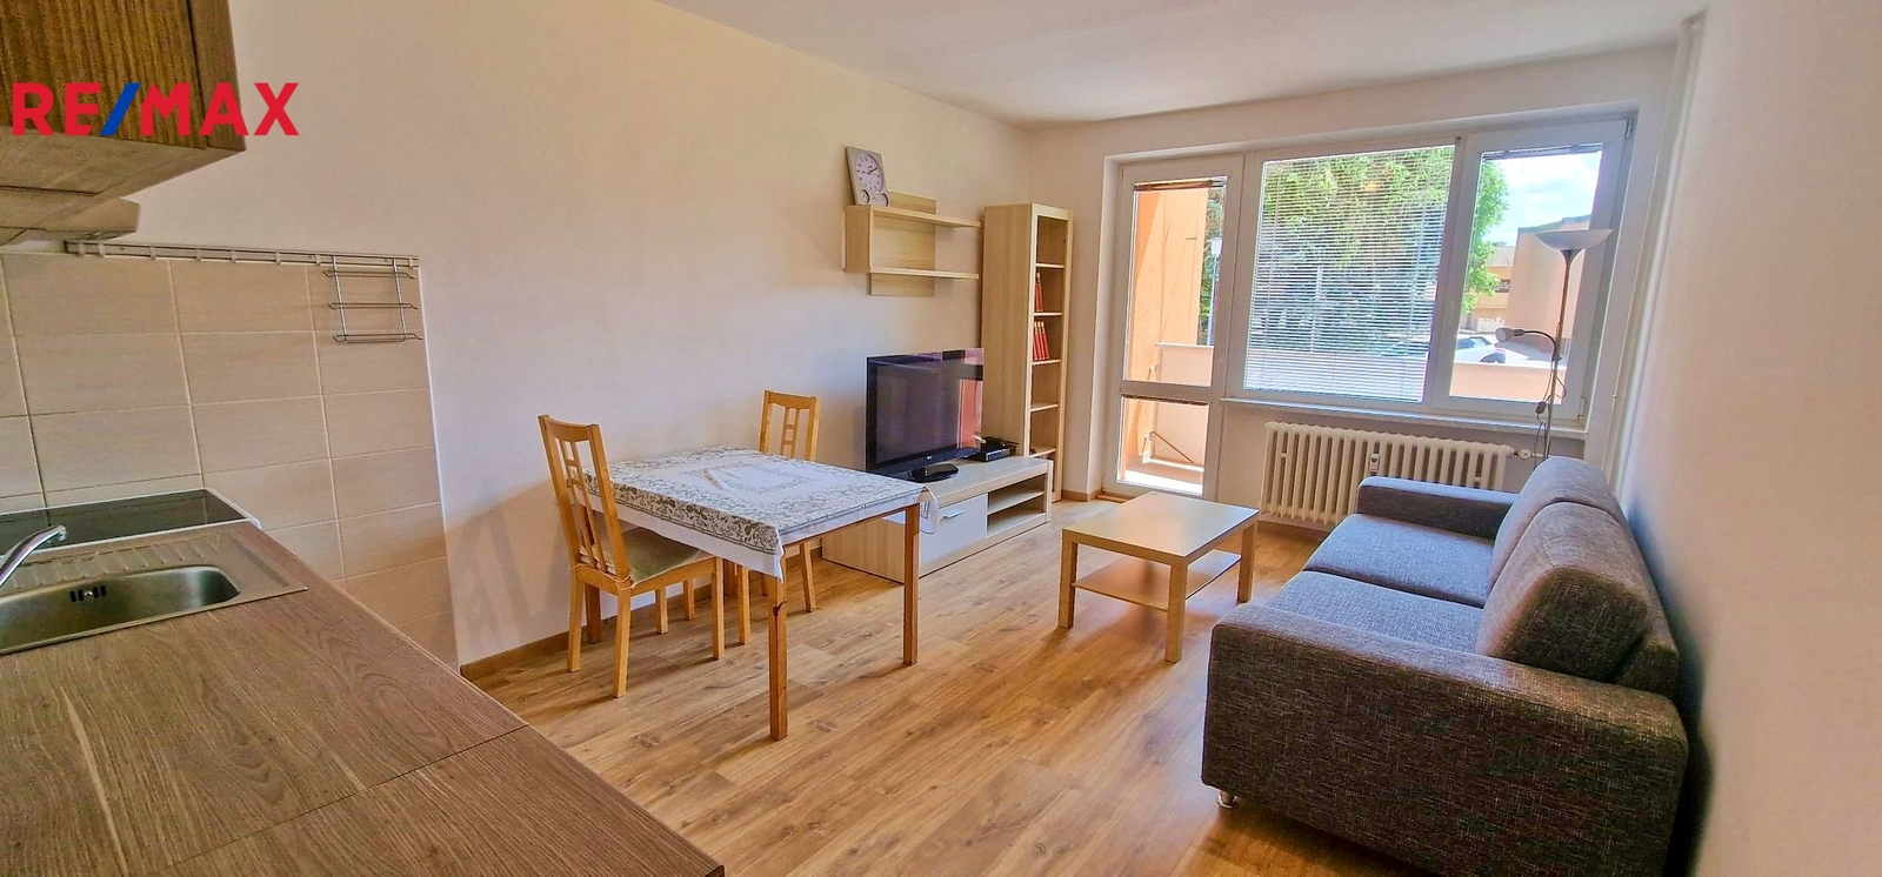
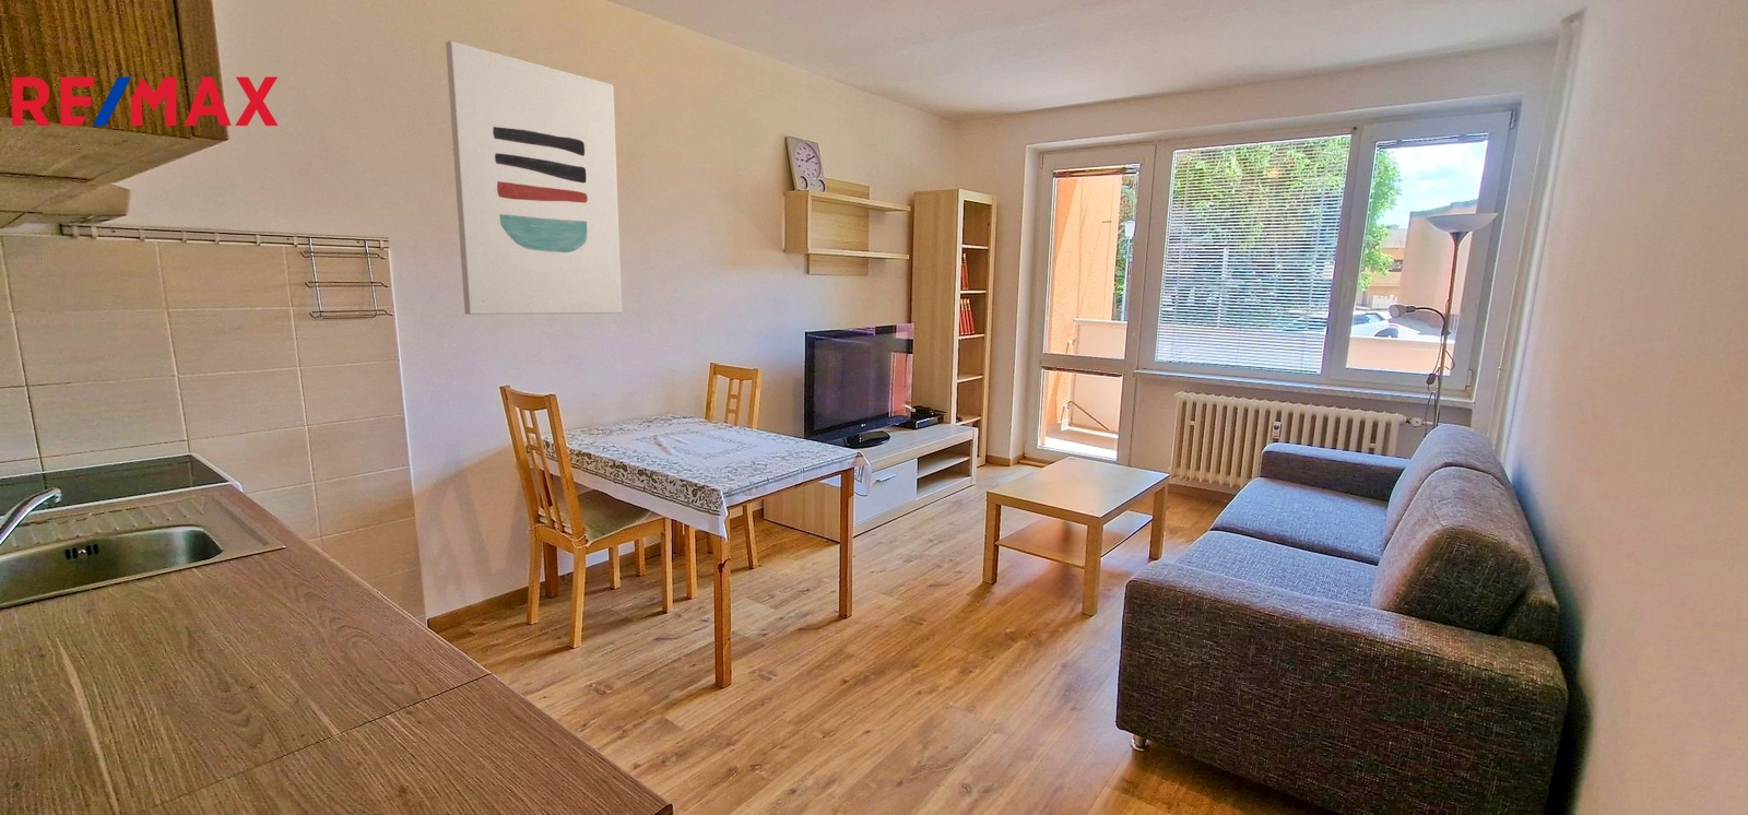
+ wall art (543, 192)
